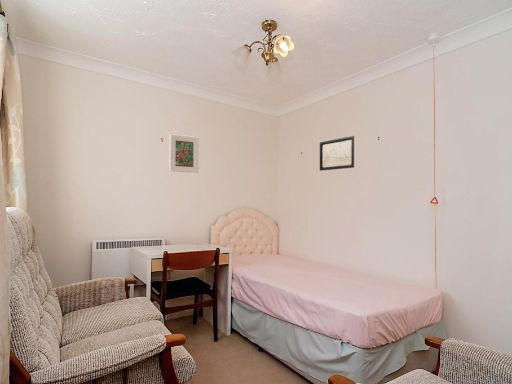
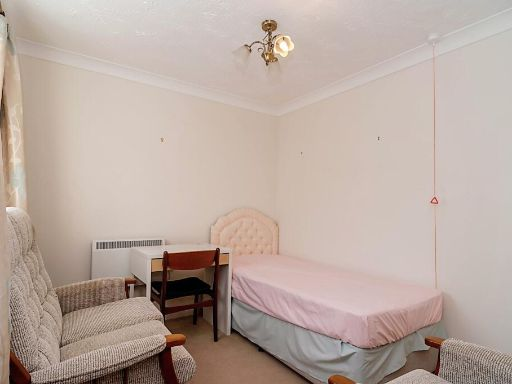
- wall art (335, 154)
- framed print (184, 154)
